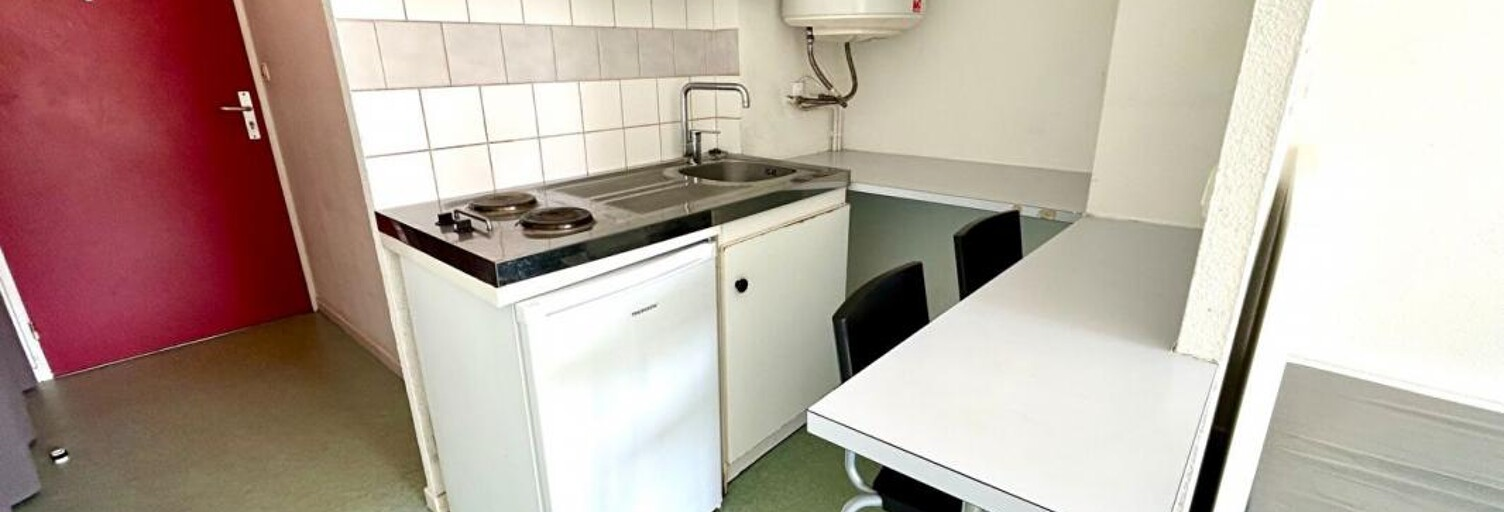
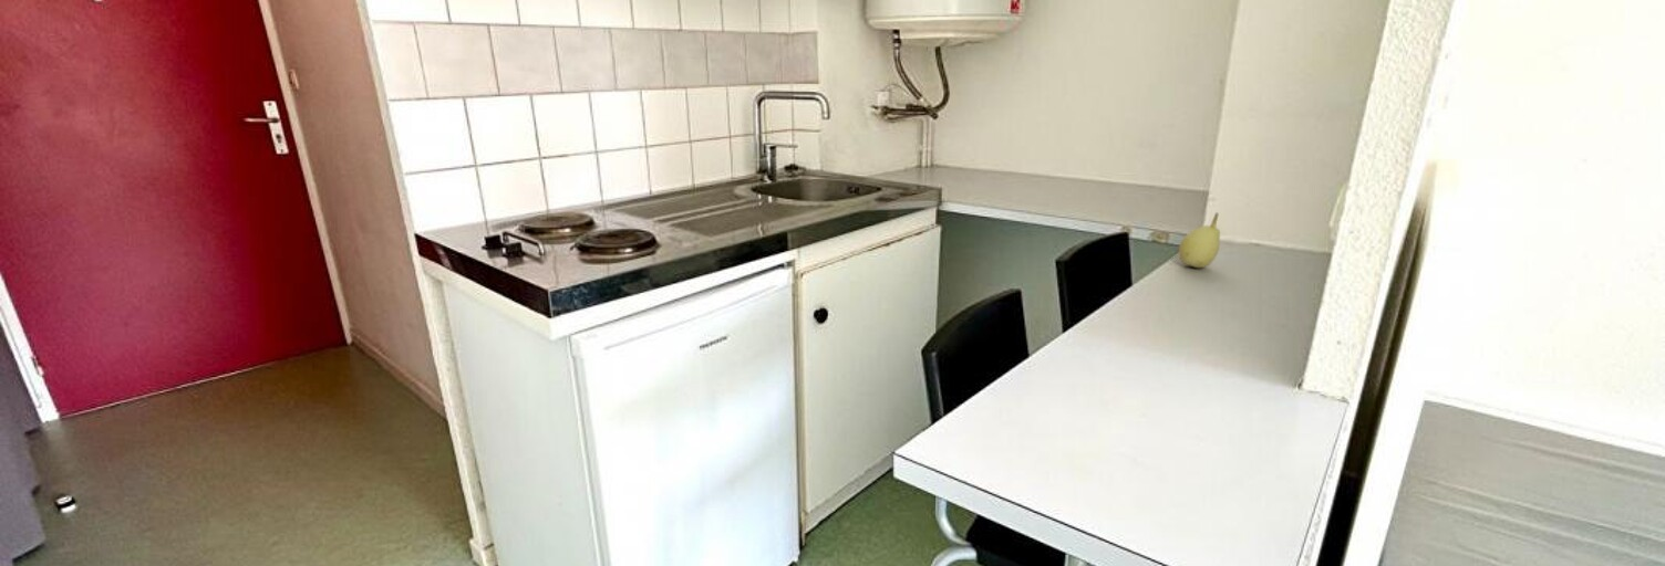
+ fruit (1199, 239)
